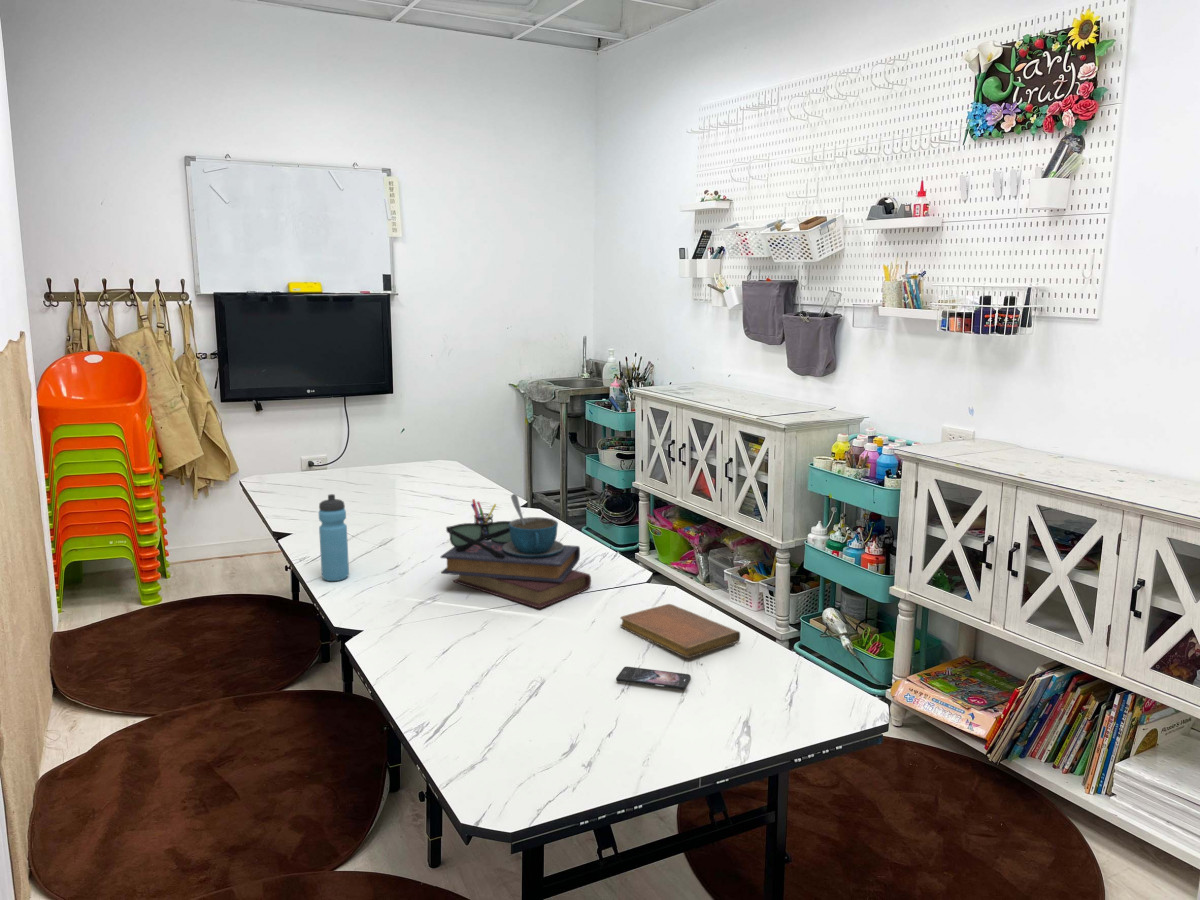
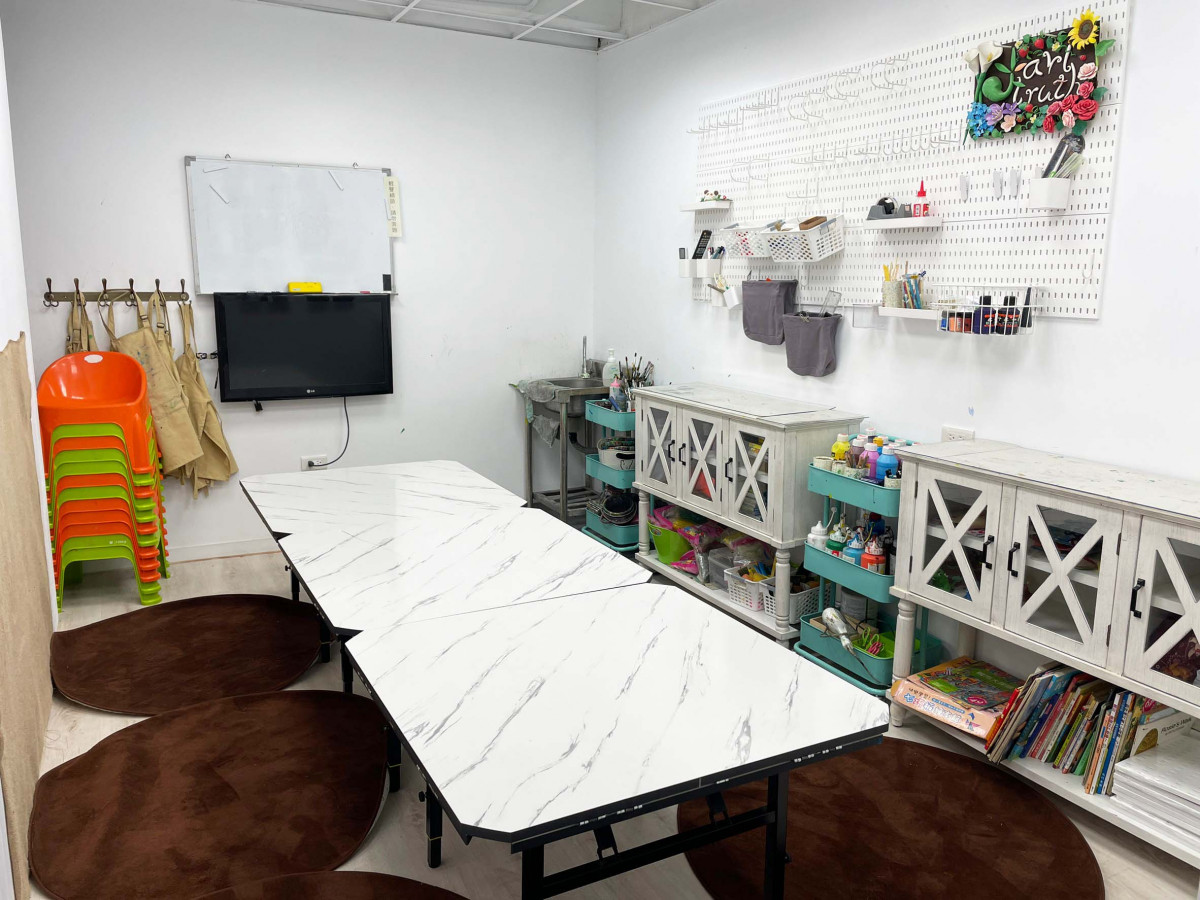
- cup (514, 543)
- water bottle (333, 536)
- notebook (678, 628)
- pen holder (482, 518)
- smartphone (653, 677)
